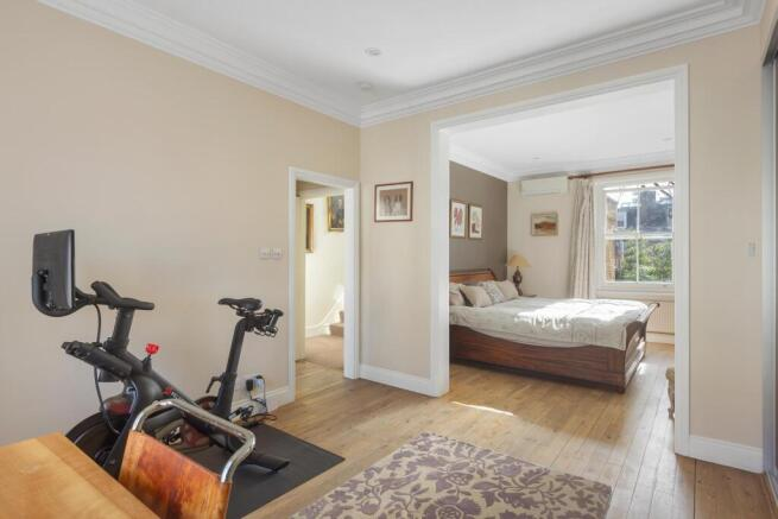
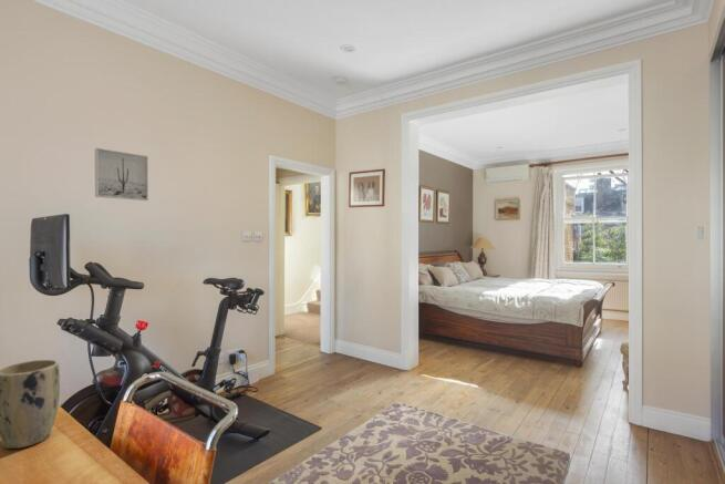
+ plant pot (28, 403)
+ wall art (122, 175)
